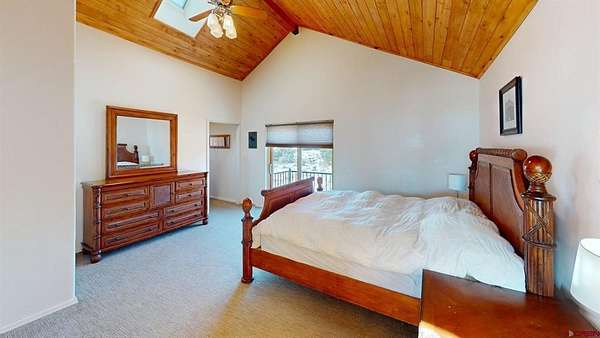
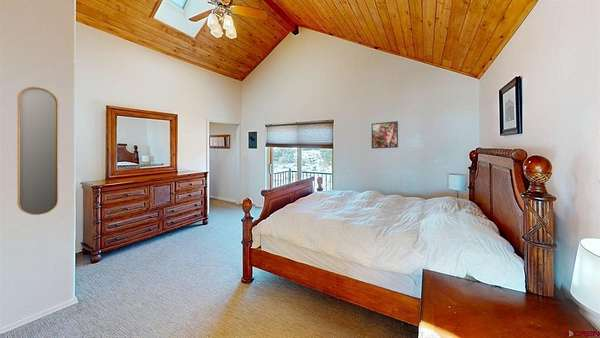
+ home mirror (38, 151)
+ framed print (384, 135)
